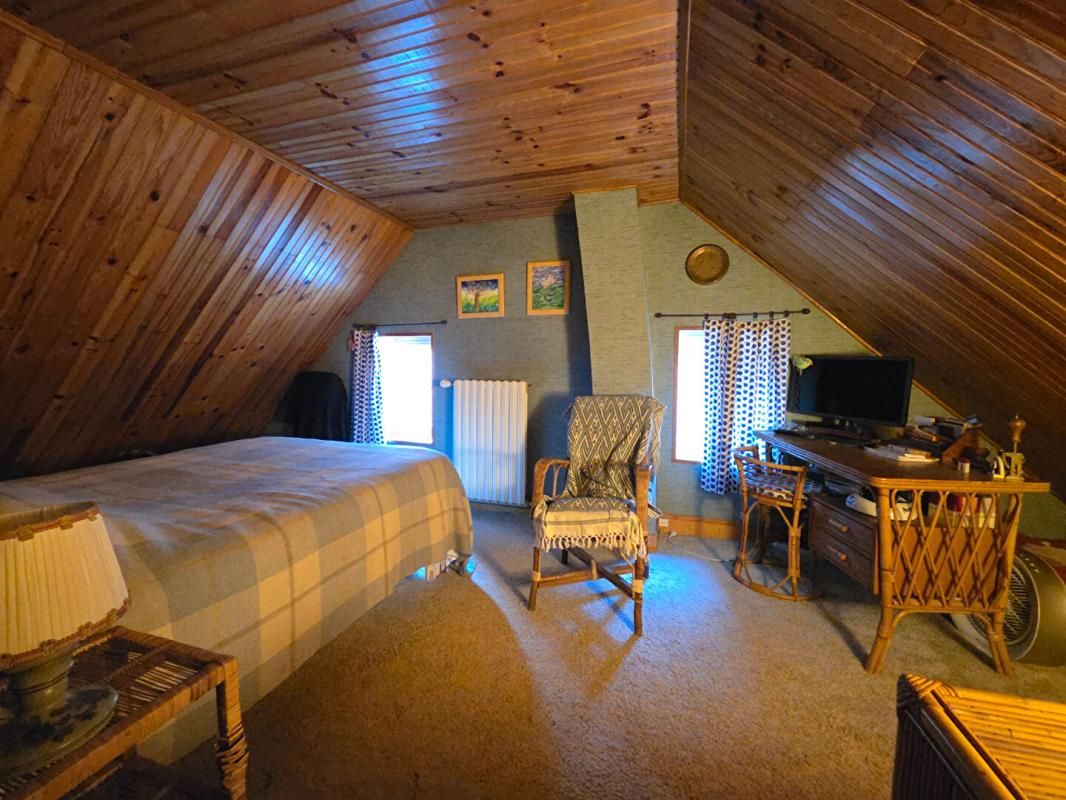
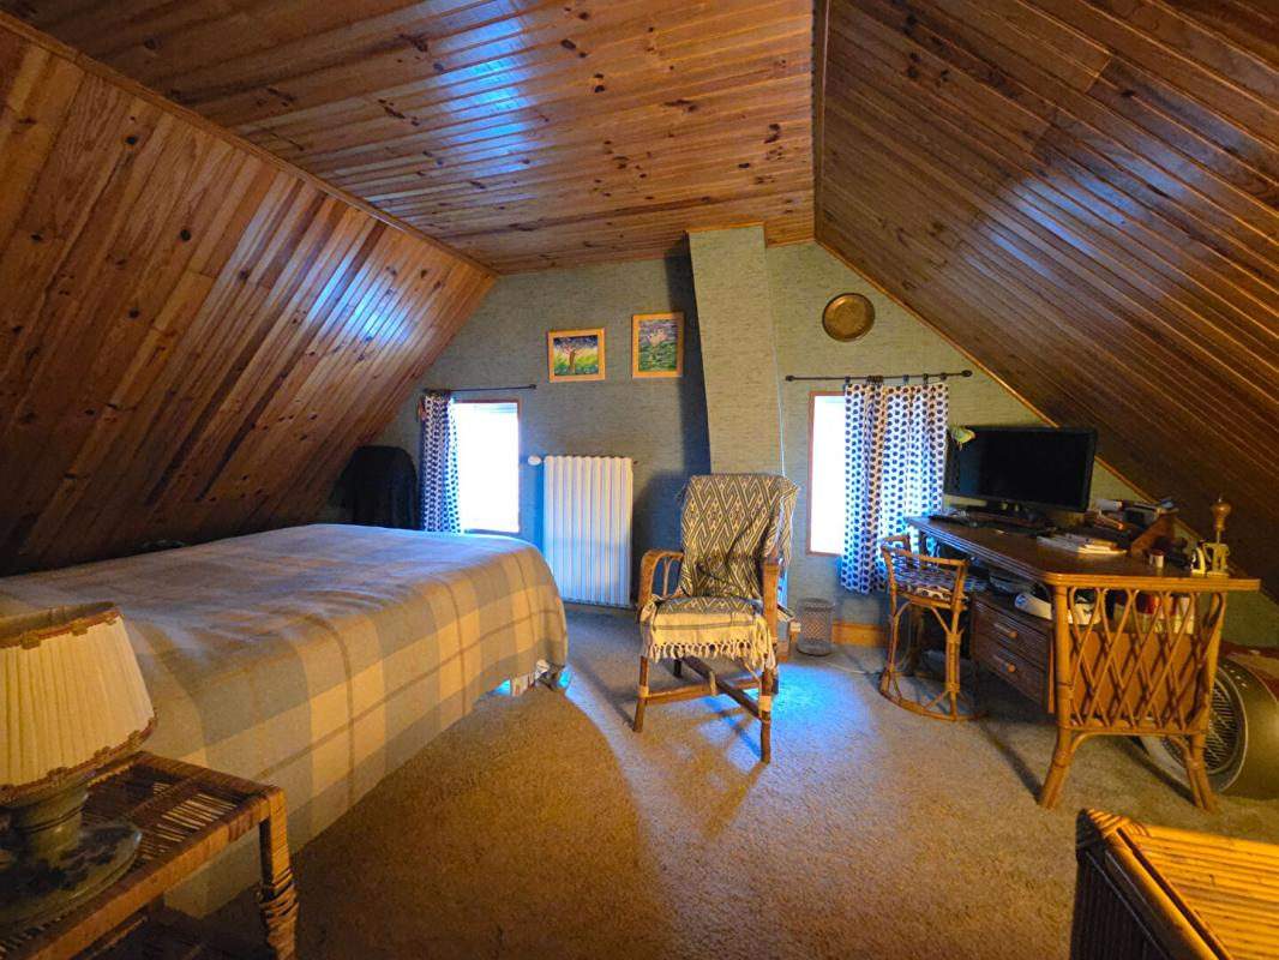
+ wastebasket (813, 625)
